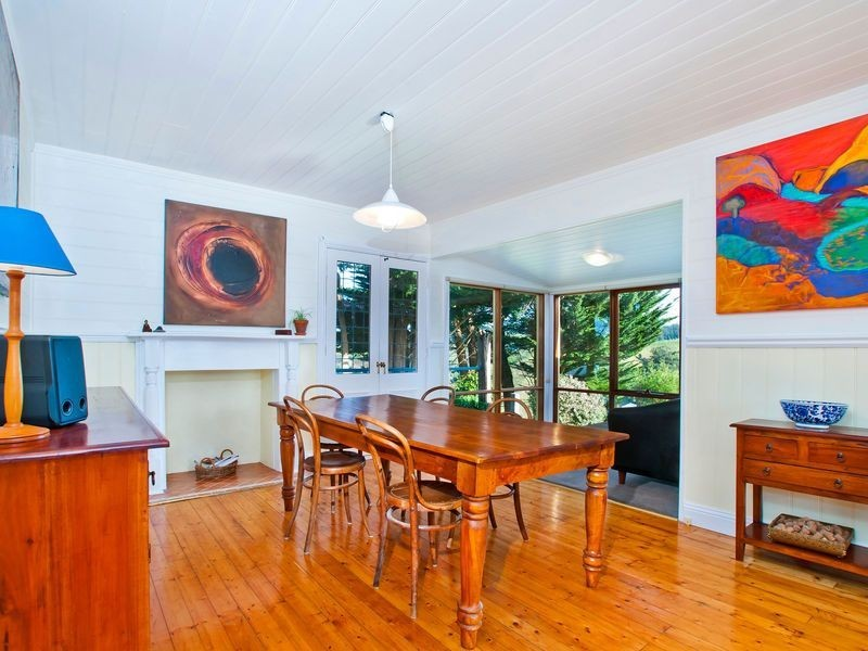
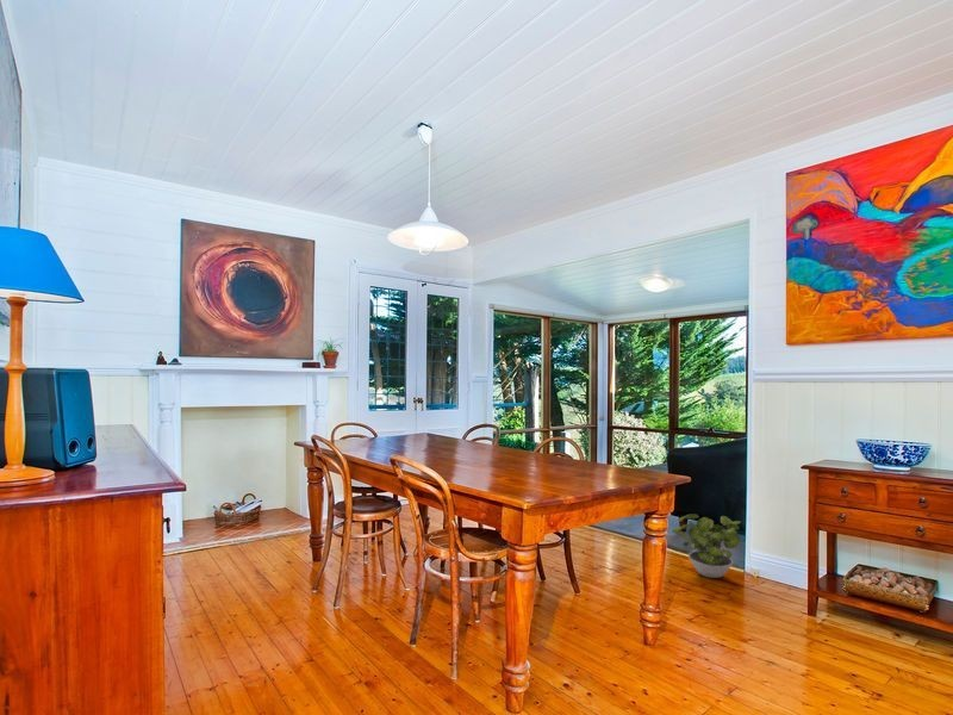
+ potted plant (706, 542)
